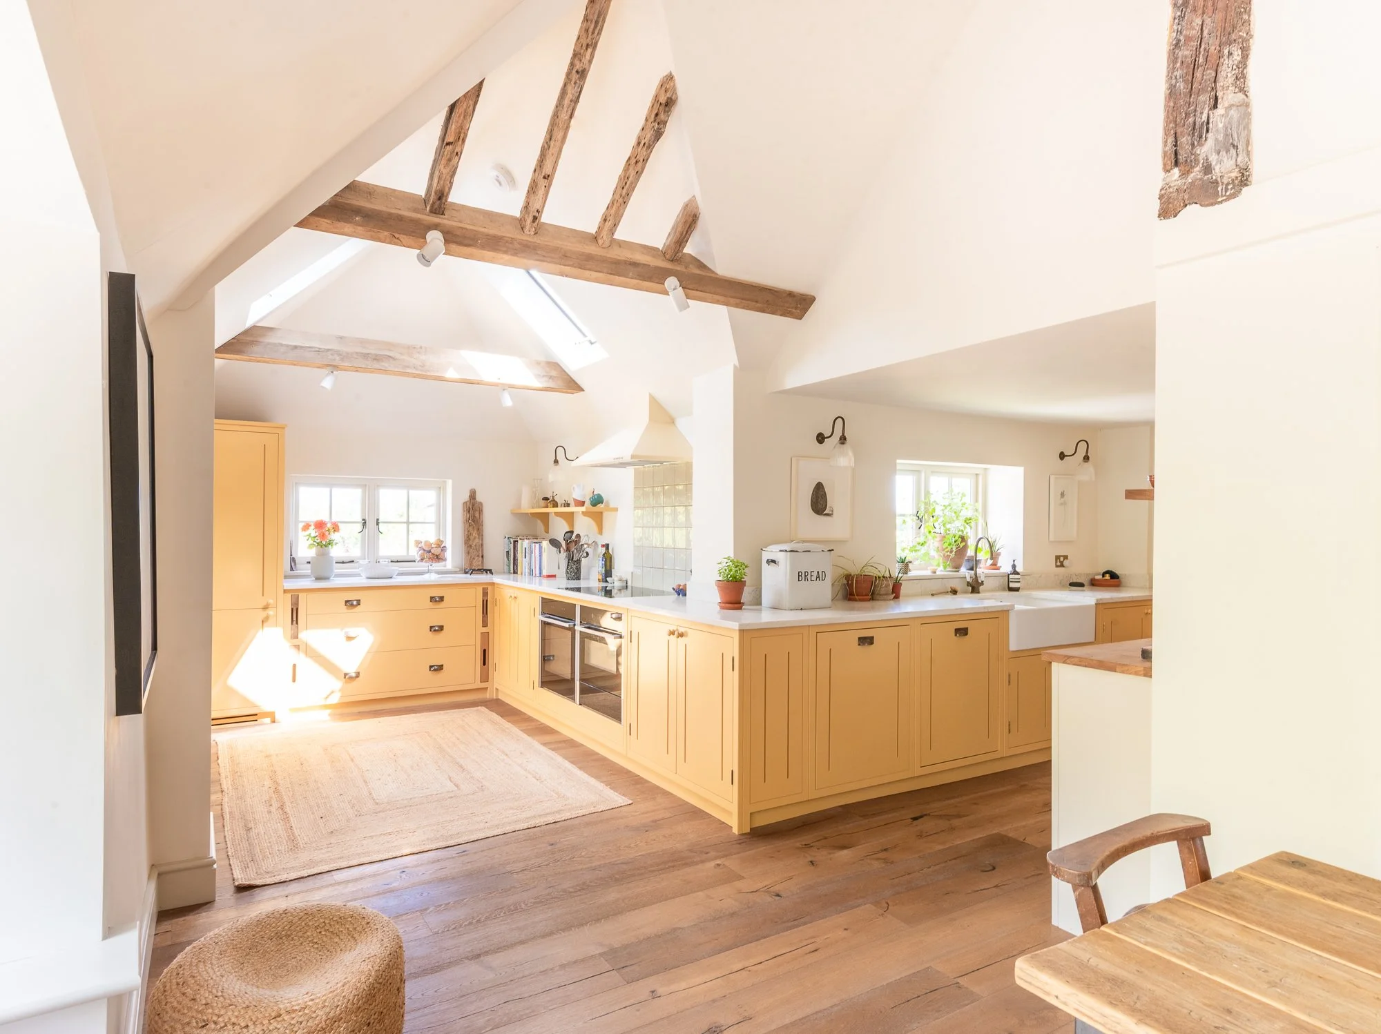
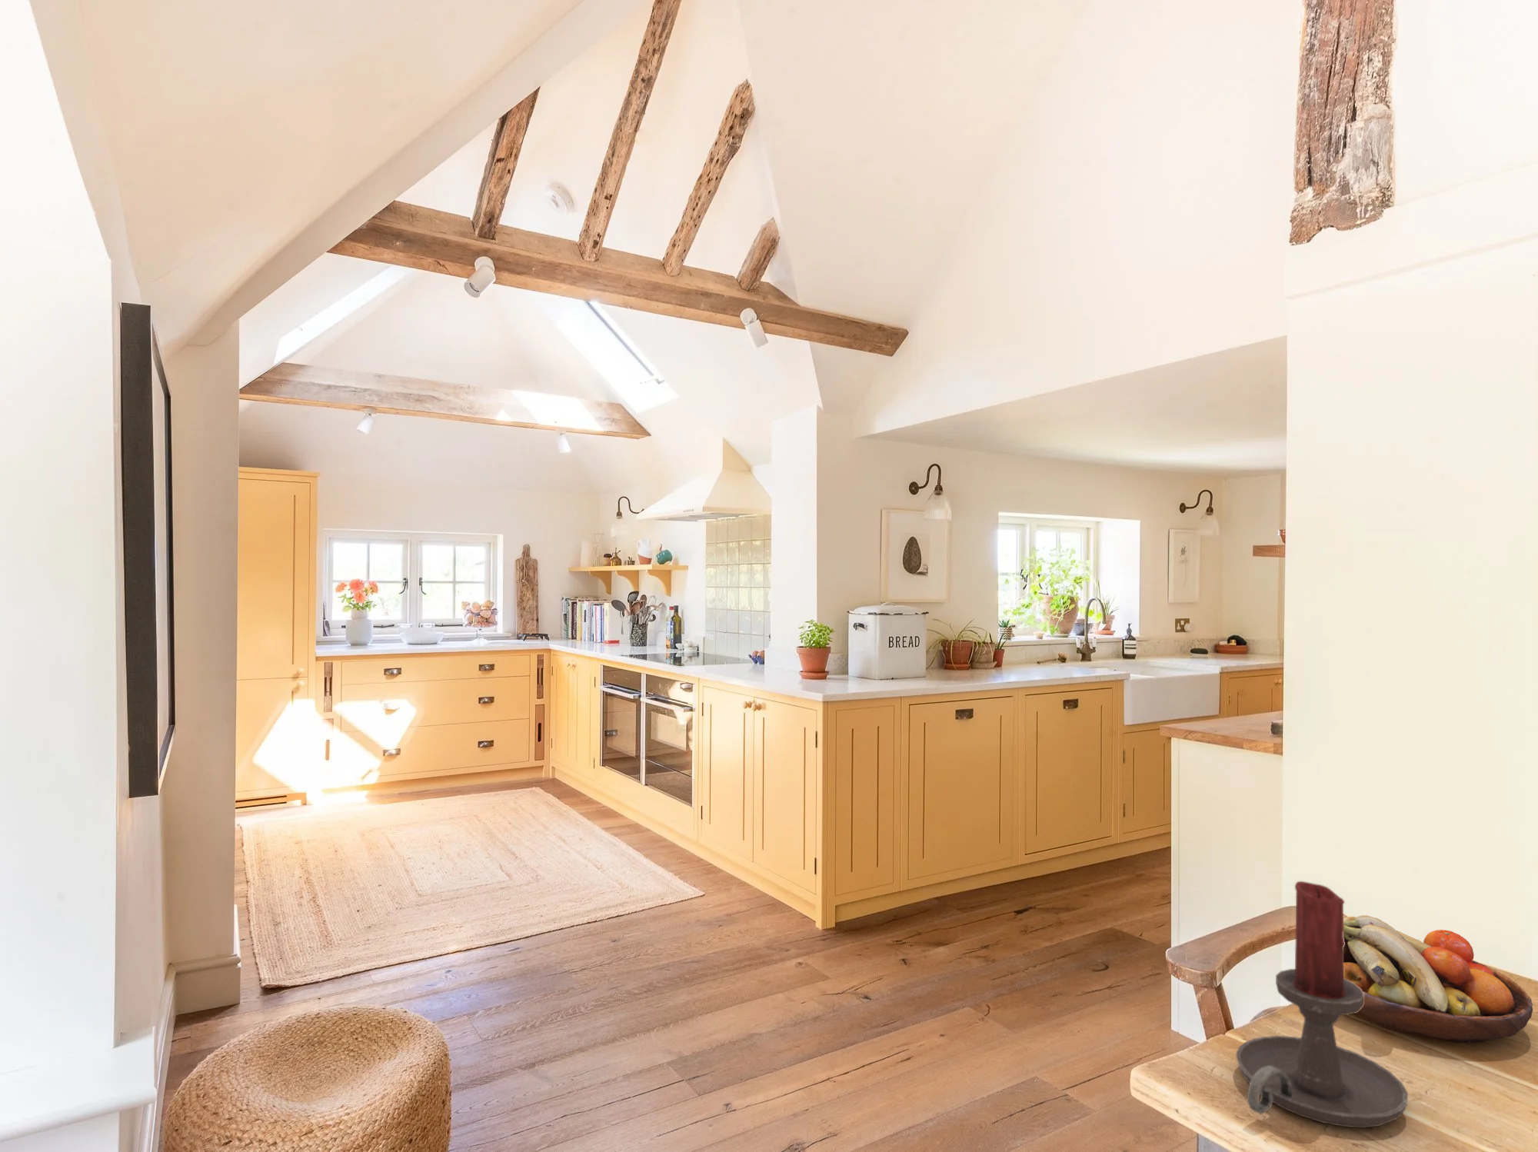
+ candle holder (1307, 992)
+ fruit bowl (1407, 964)
